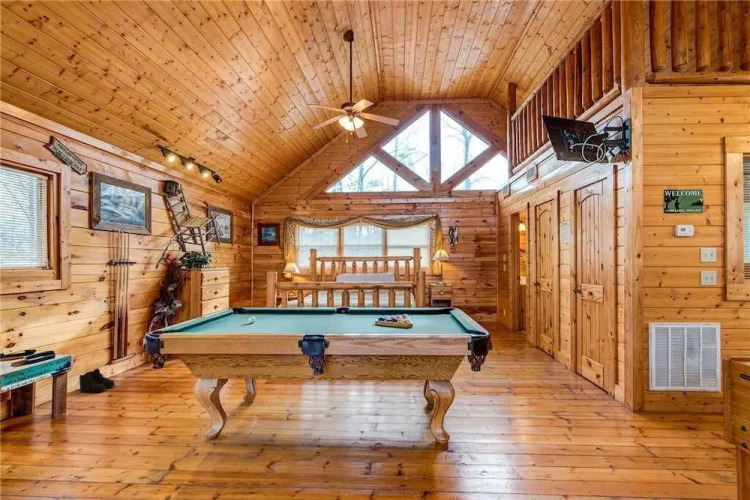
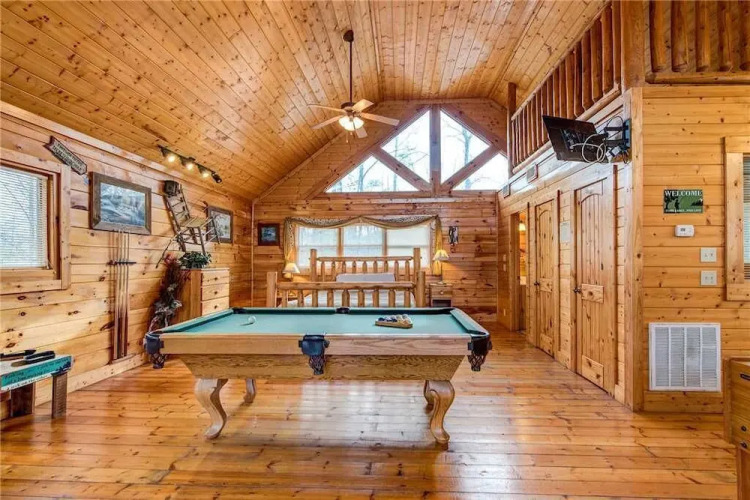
- boots (97, 379)
